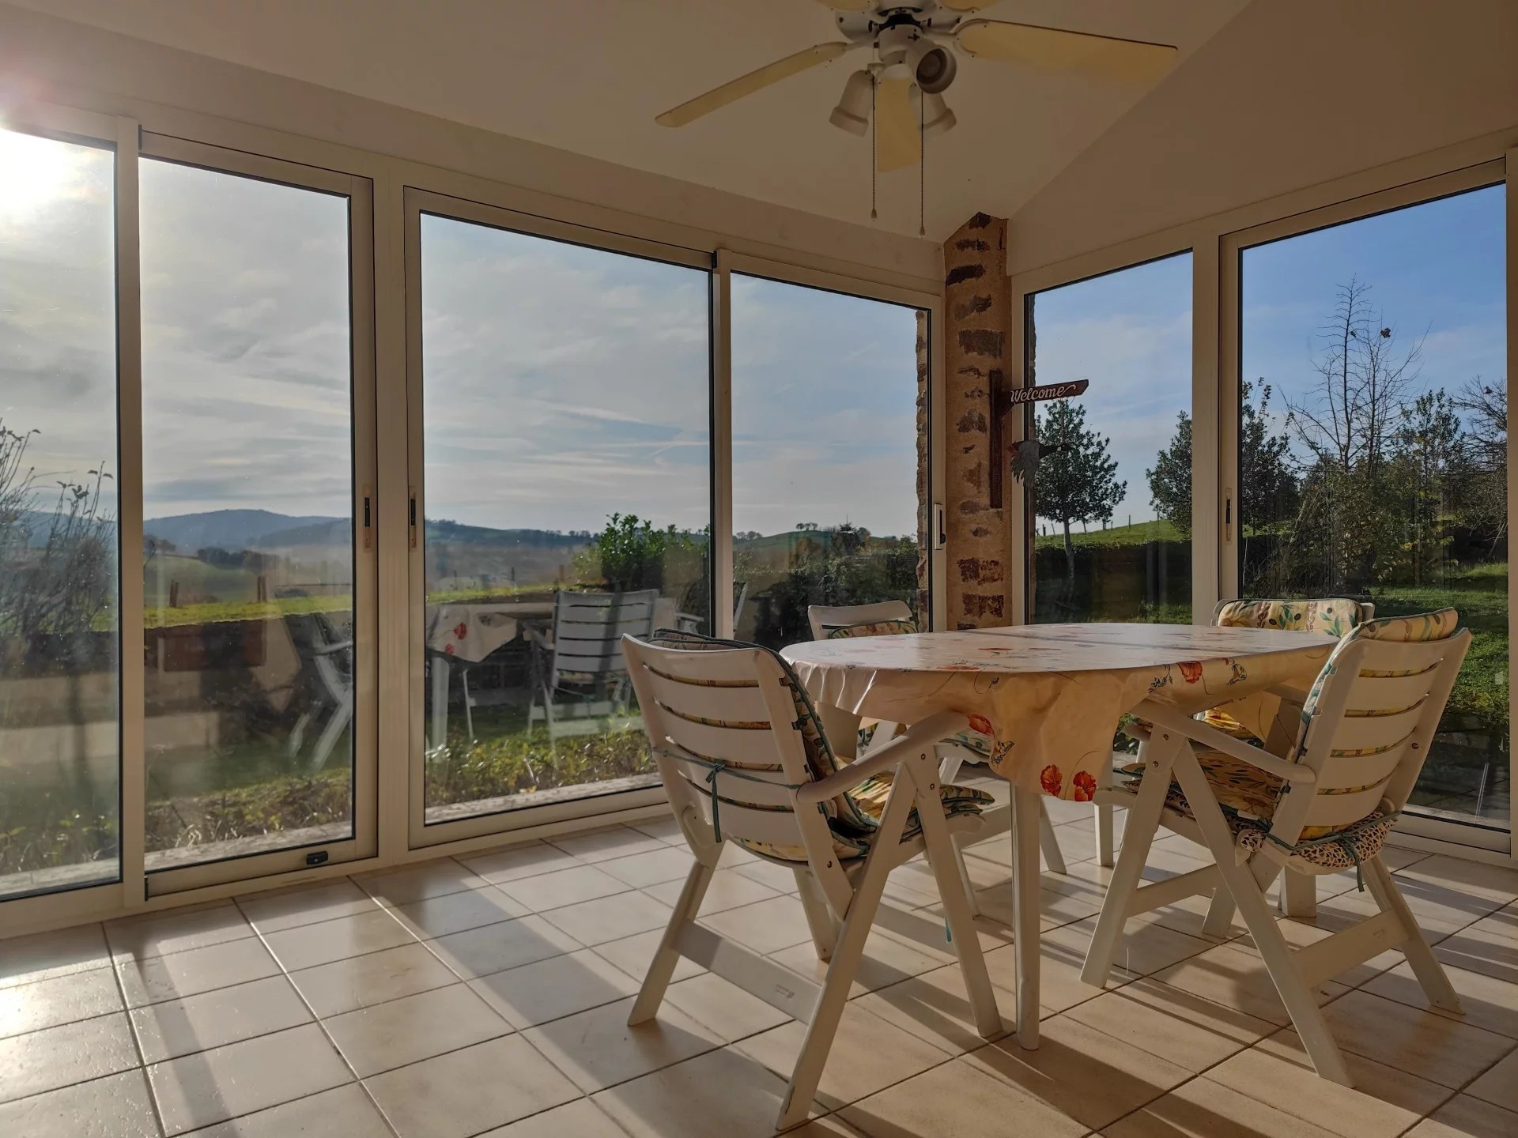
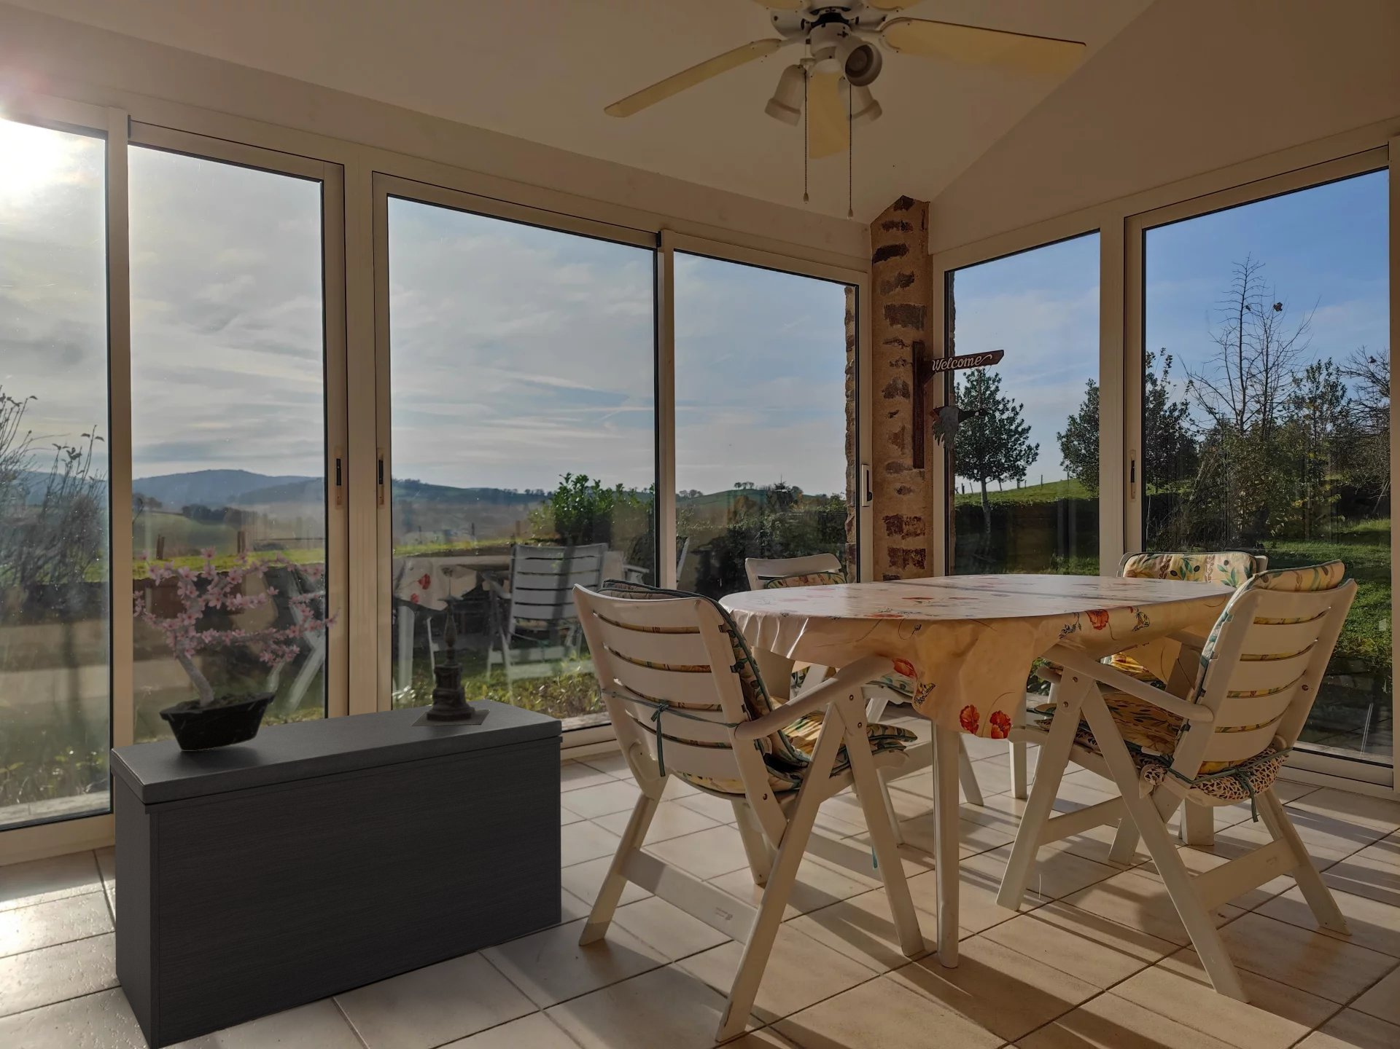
+ potted plant (257, 640)
+ candle holder (452, 646)
+ bench (351, 839)
